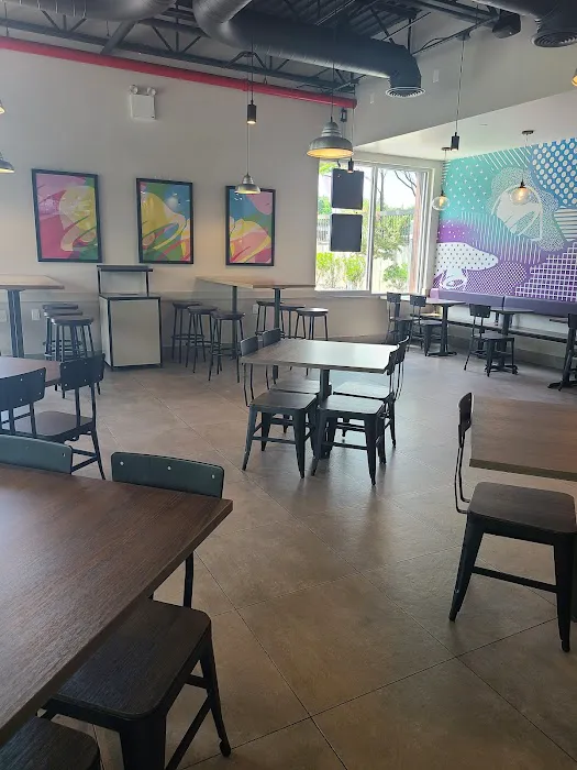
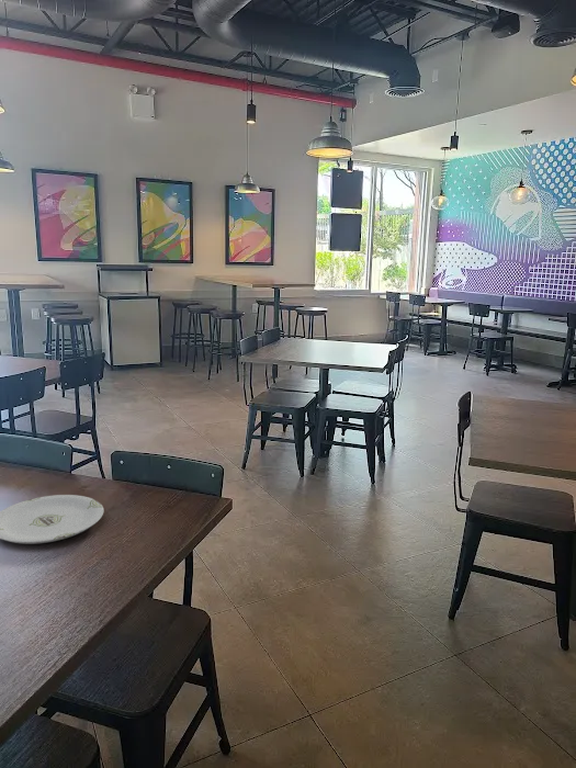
+ plate (48, 520)
